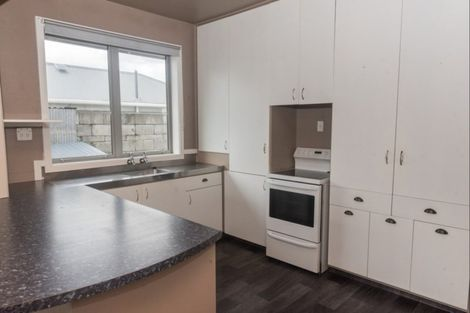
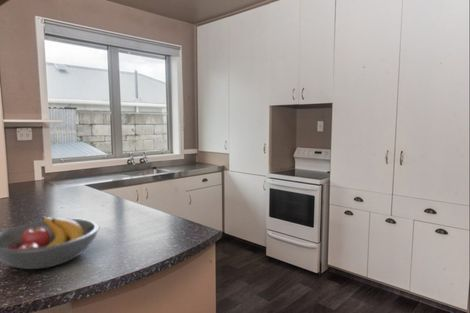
+ fruit bowl (47, 242)
